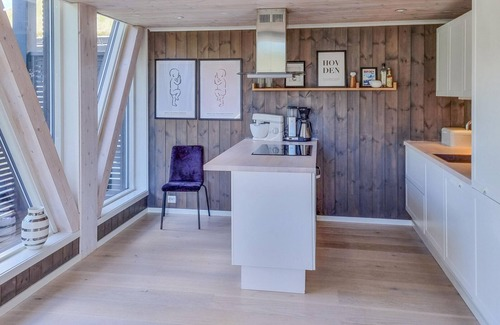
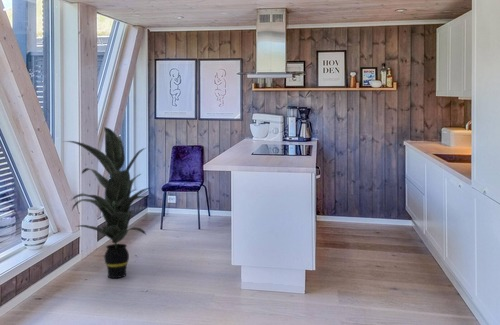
+ indoor plant (110, 202)
